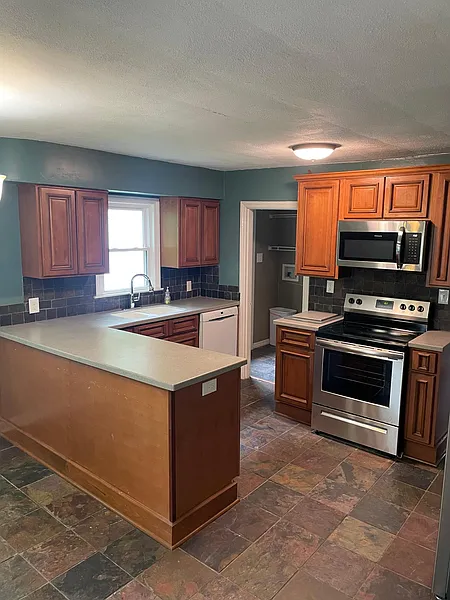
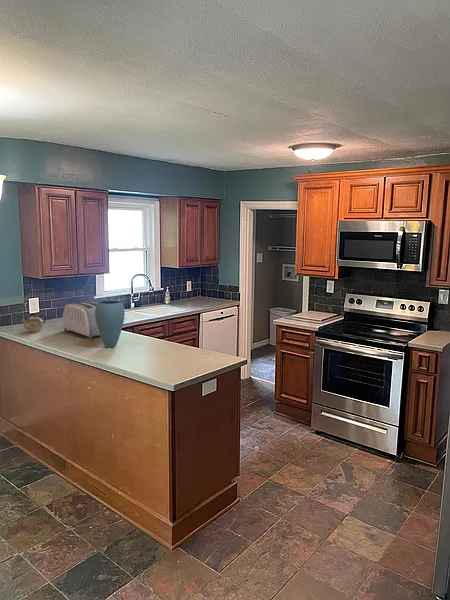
+ toaster (88, 318)
+ teapot (33, 322)
+ vase (110, 324)
